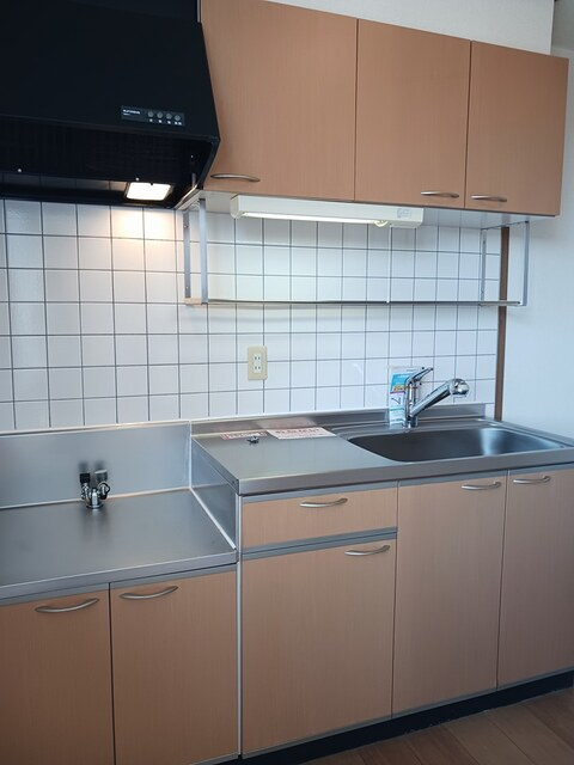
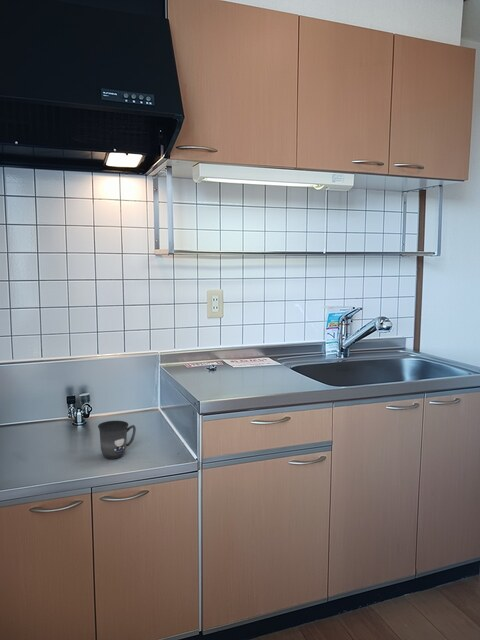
+ mug (118, 438)
